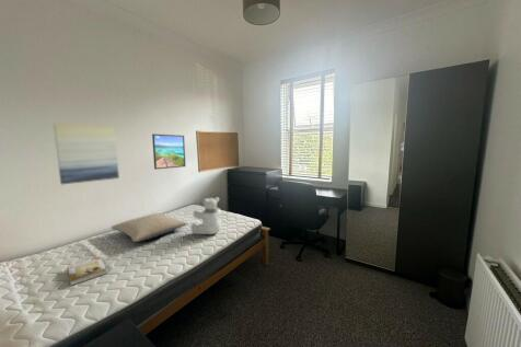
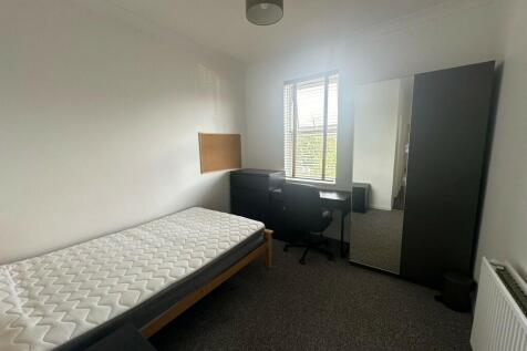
- book (86, 269)
- pillow (150, 225)
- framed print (170, 151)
- teddy bear (206, 213)
- wall art (89, 153)
